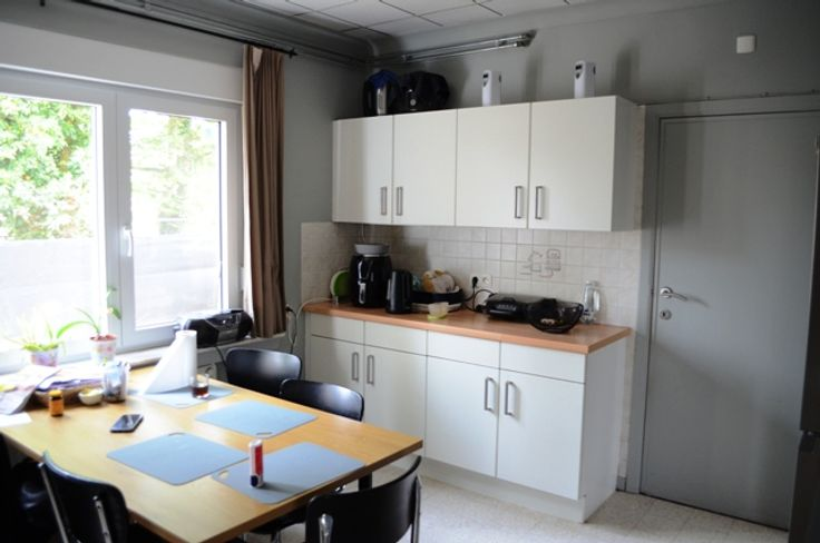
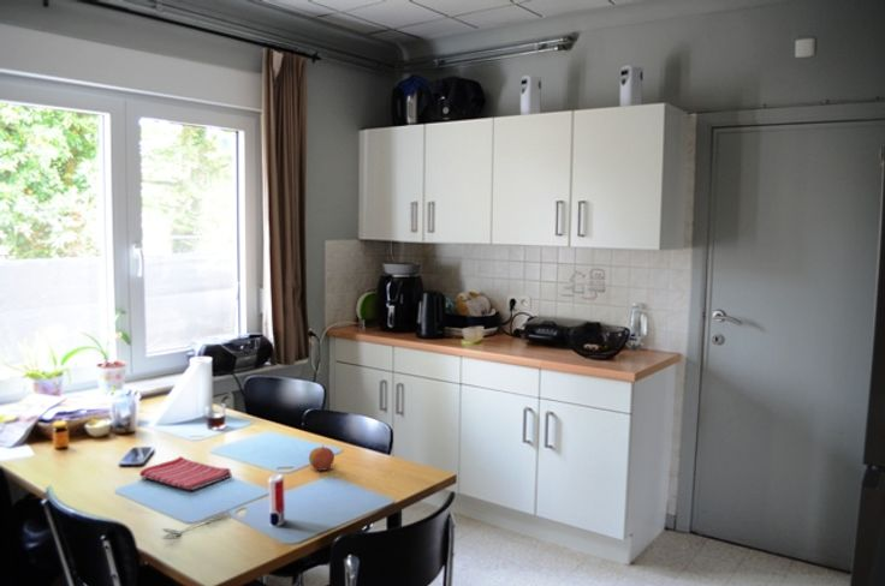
+ apple (321, 456)
+ spoon (198, 522)
+ dish towel (185, 472)
